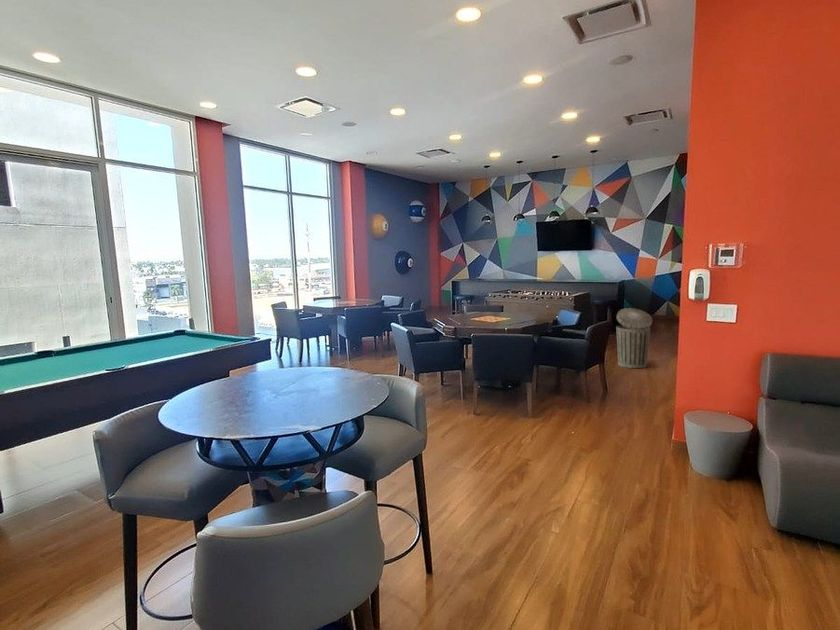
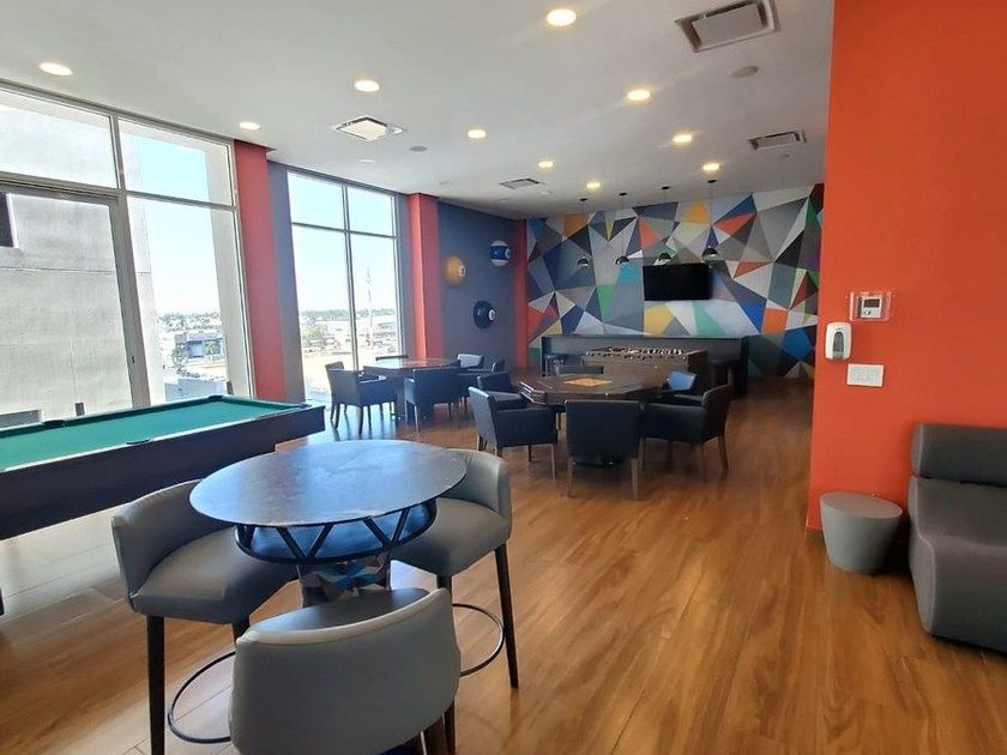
- trash can (633, 337)
